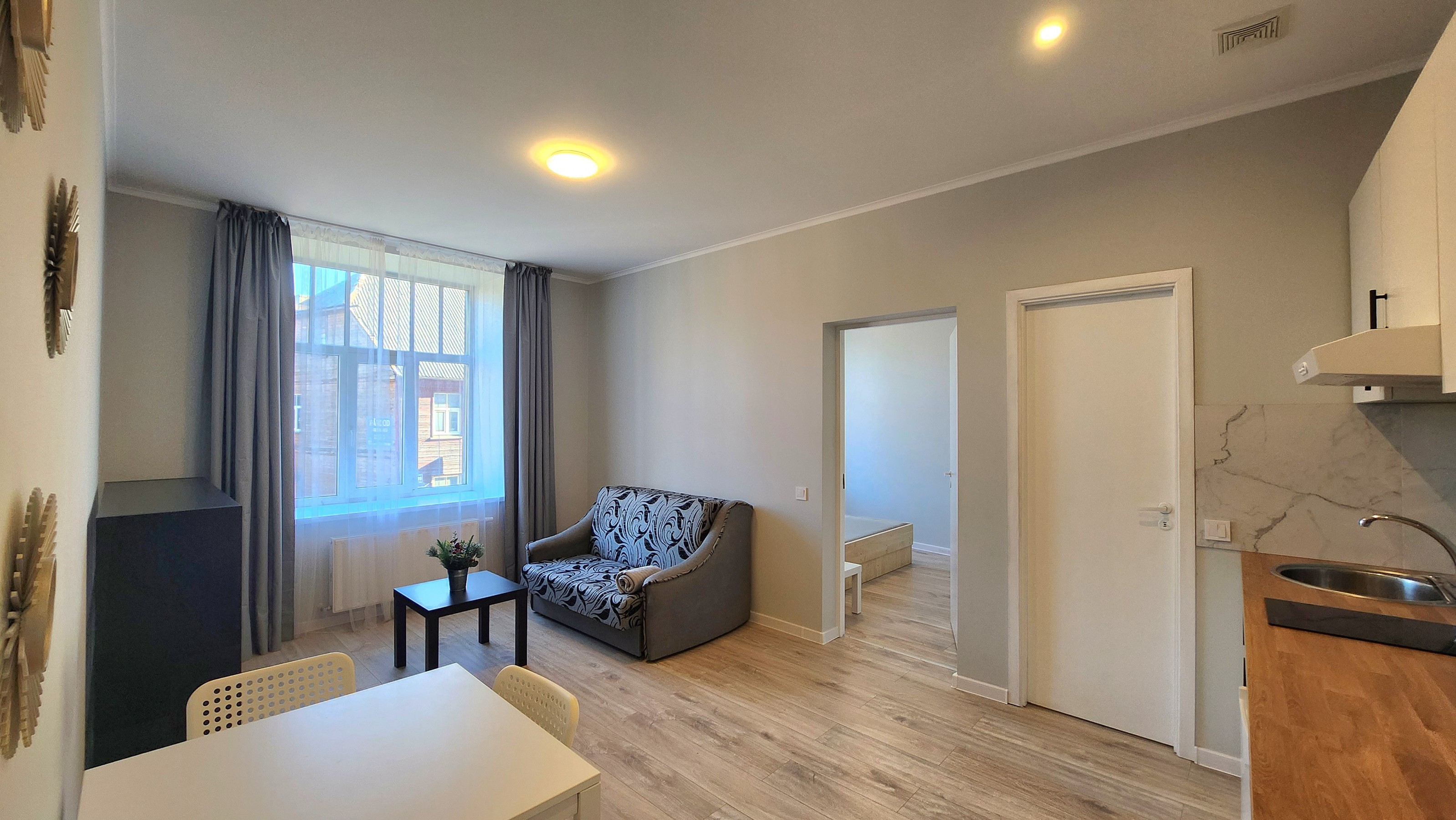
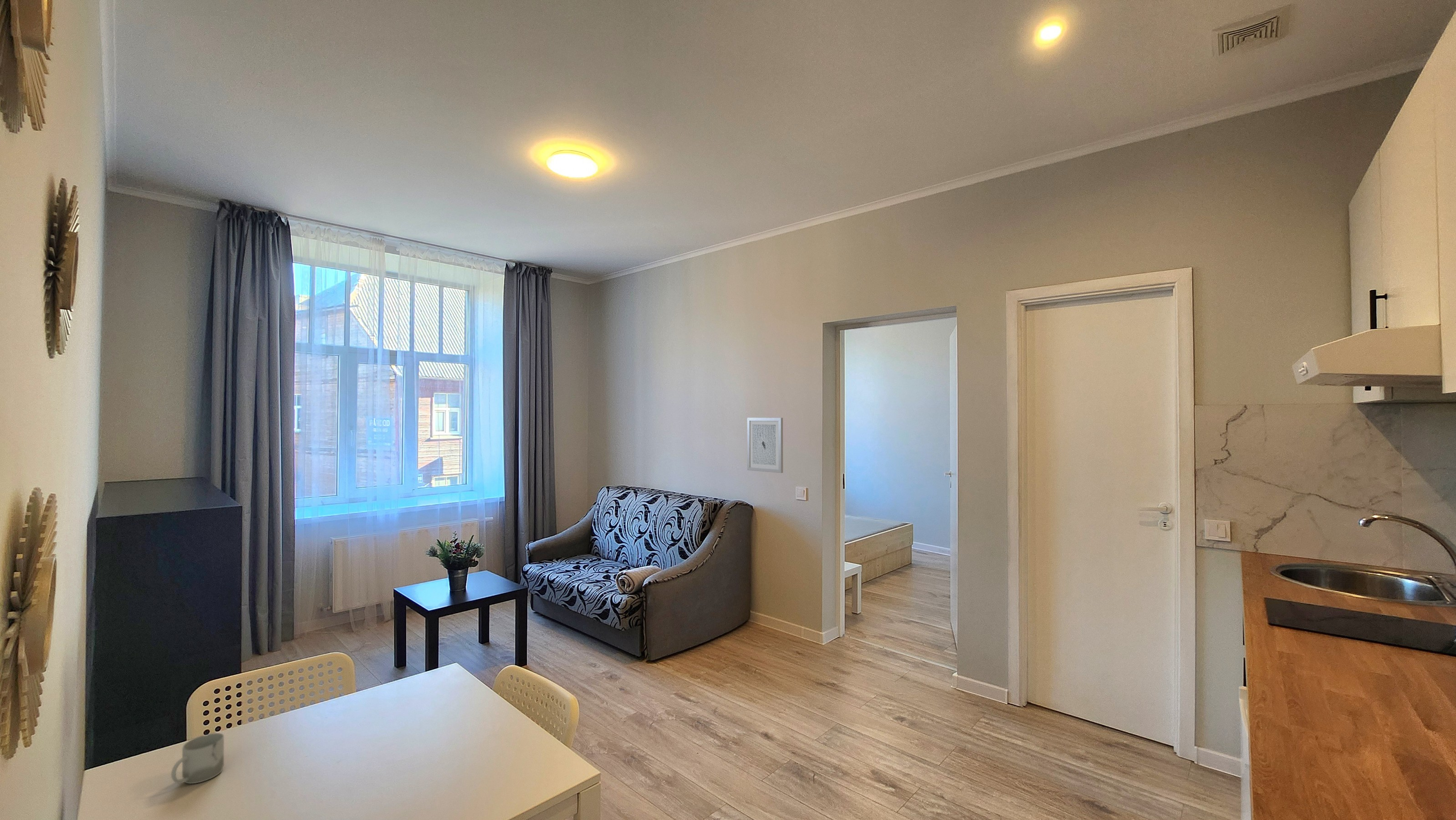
+ wall art (765, 445)
+ cup (196, 762)
